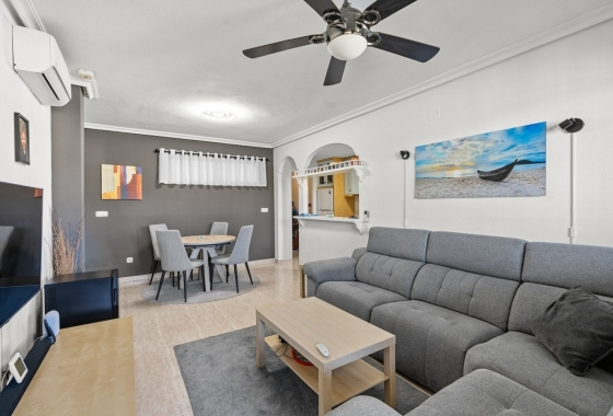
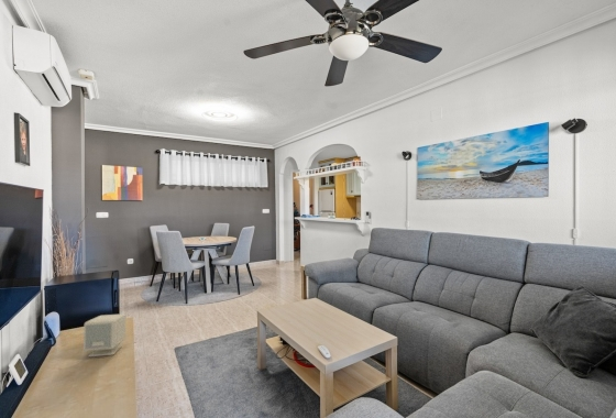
+ speaker (106, 333)
